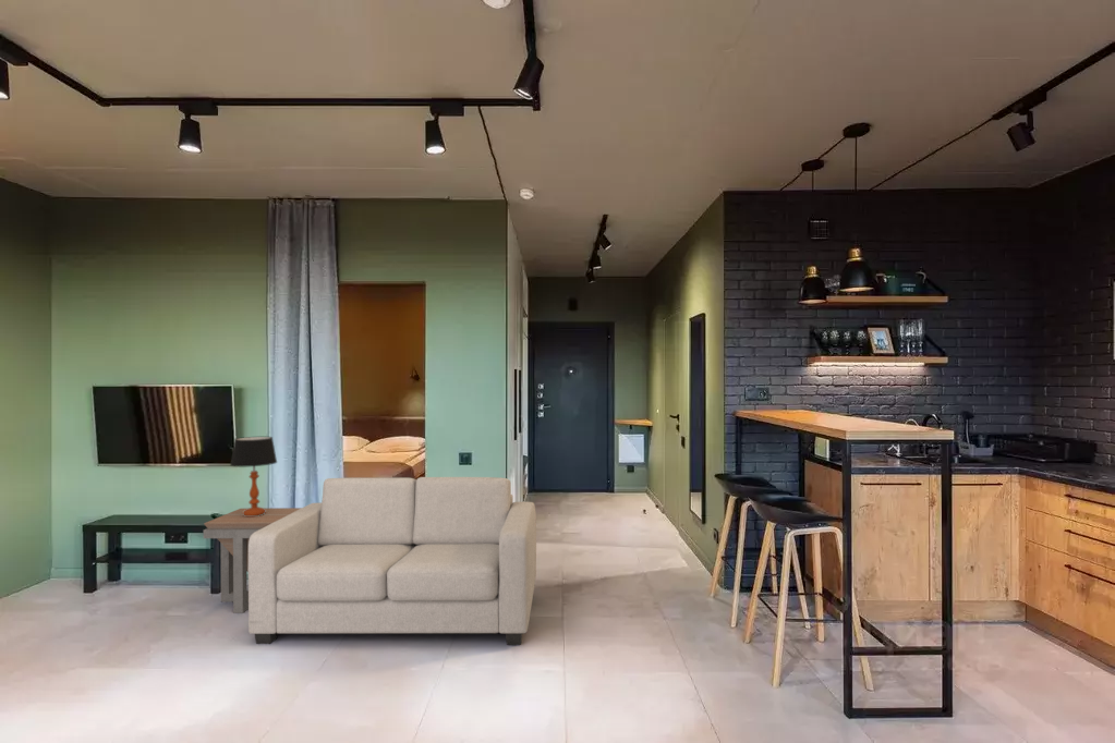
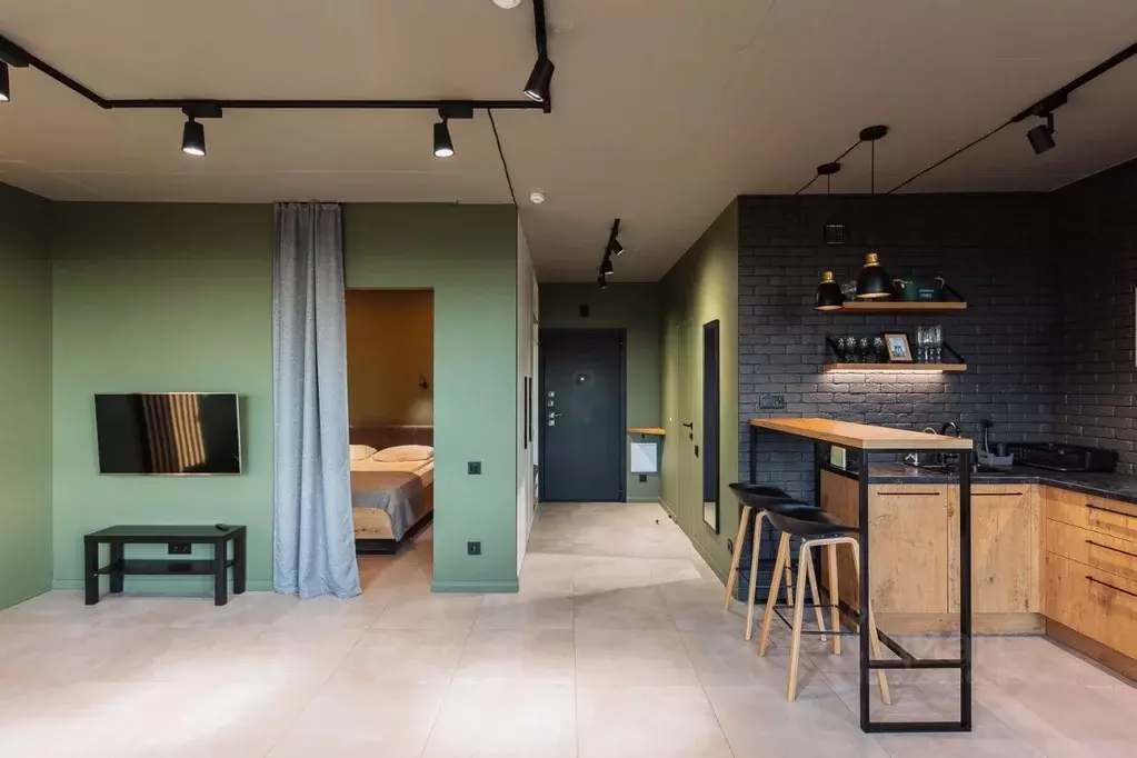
- side table (247, 558)
- sofa (405, 550)
- table lamp (254, 476)
